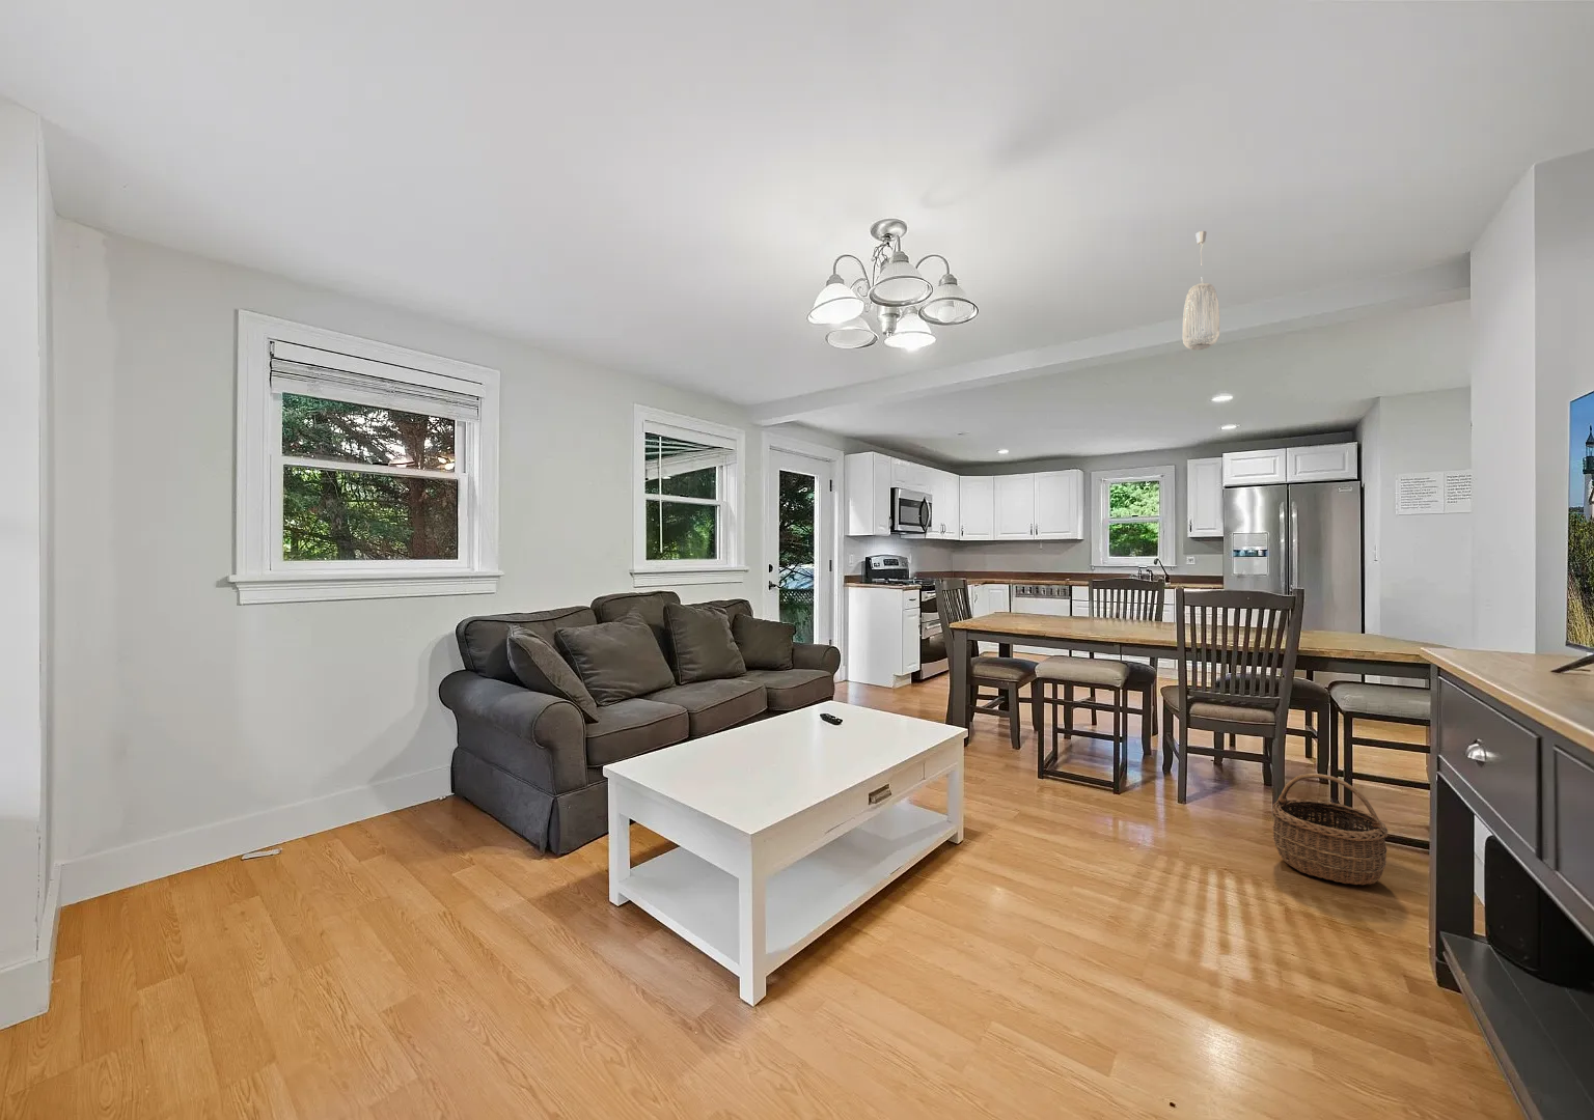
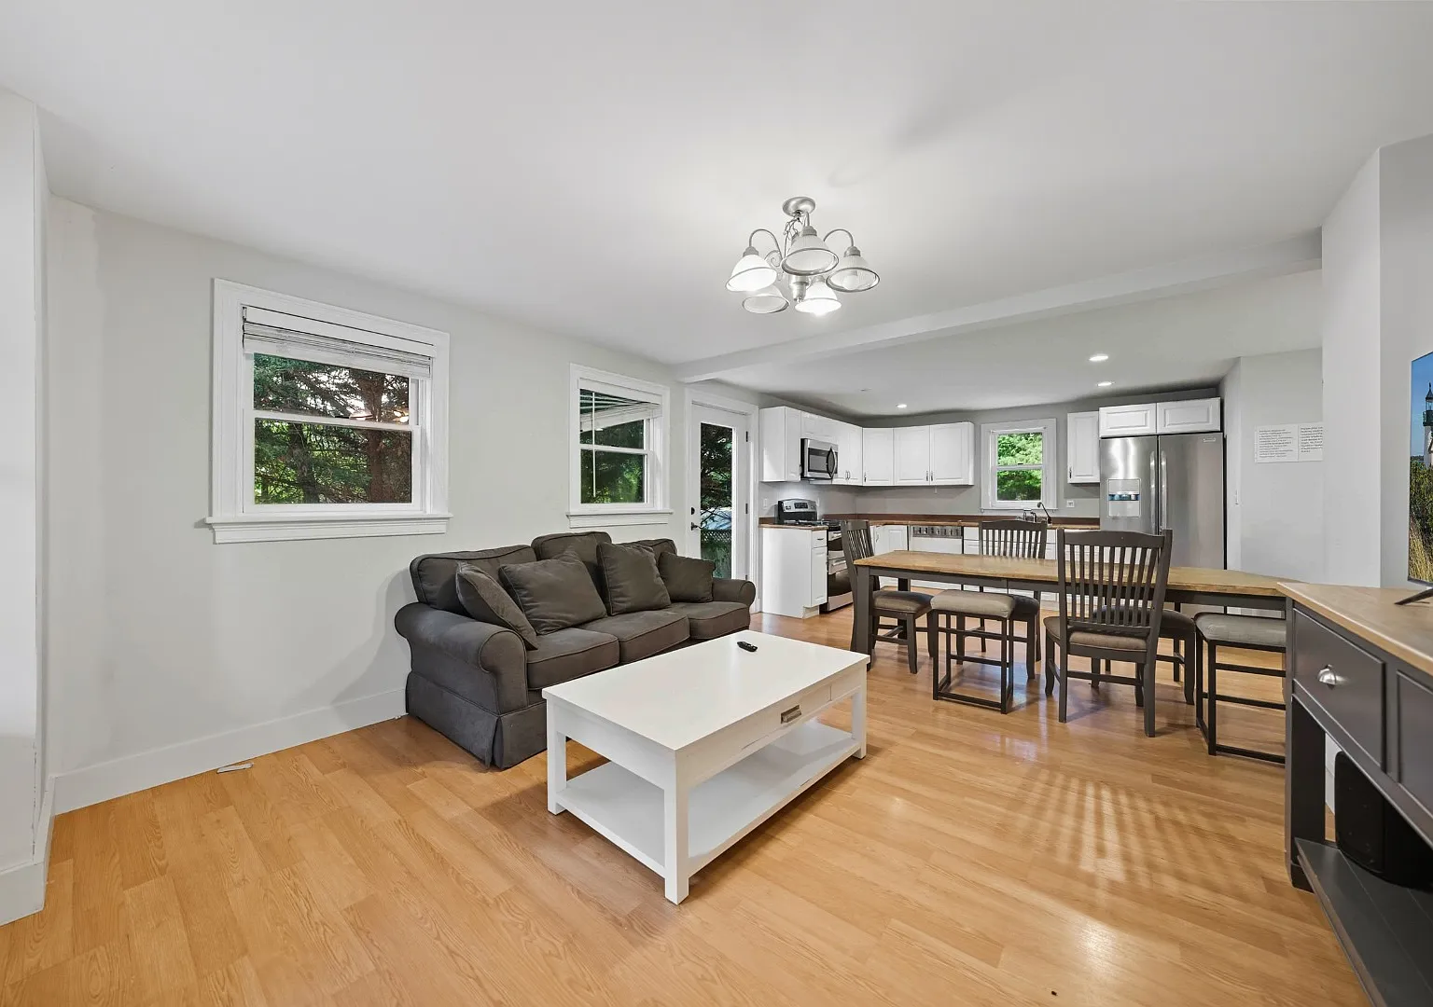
- wicker basket (1327, 822)
- pendant light (1201, 291)
